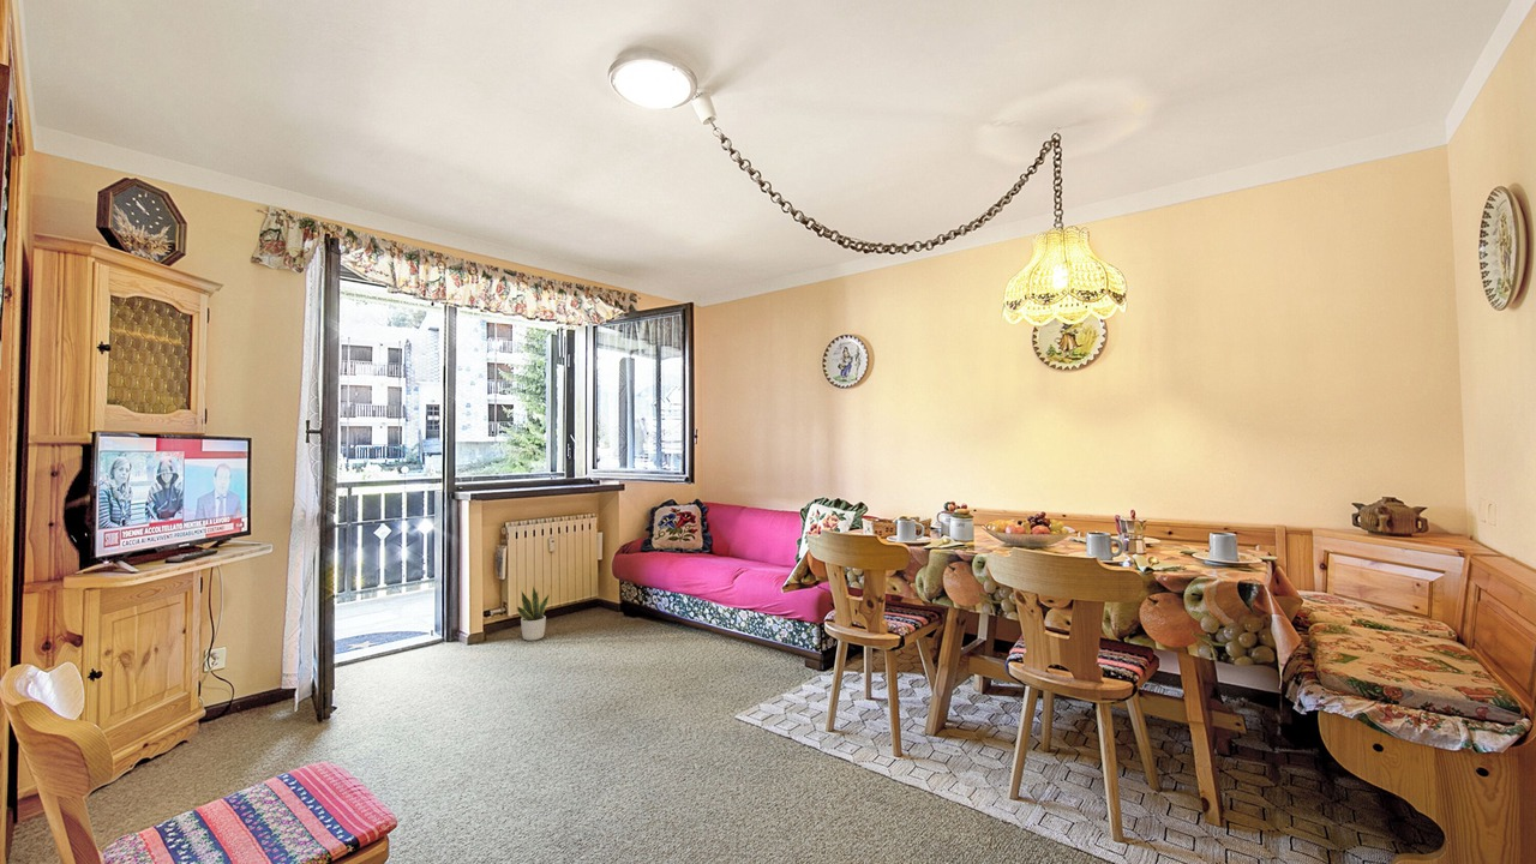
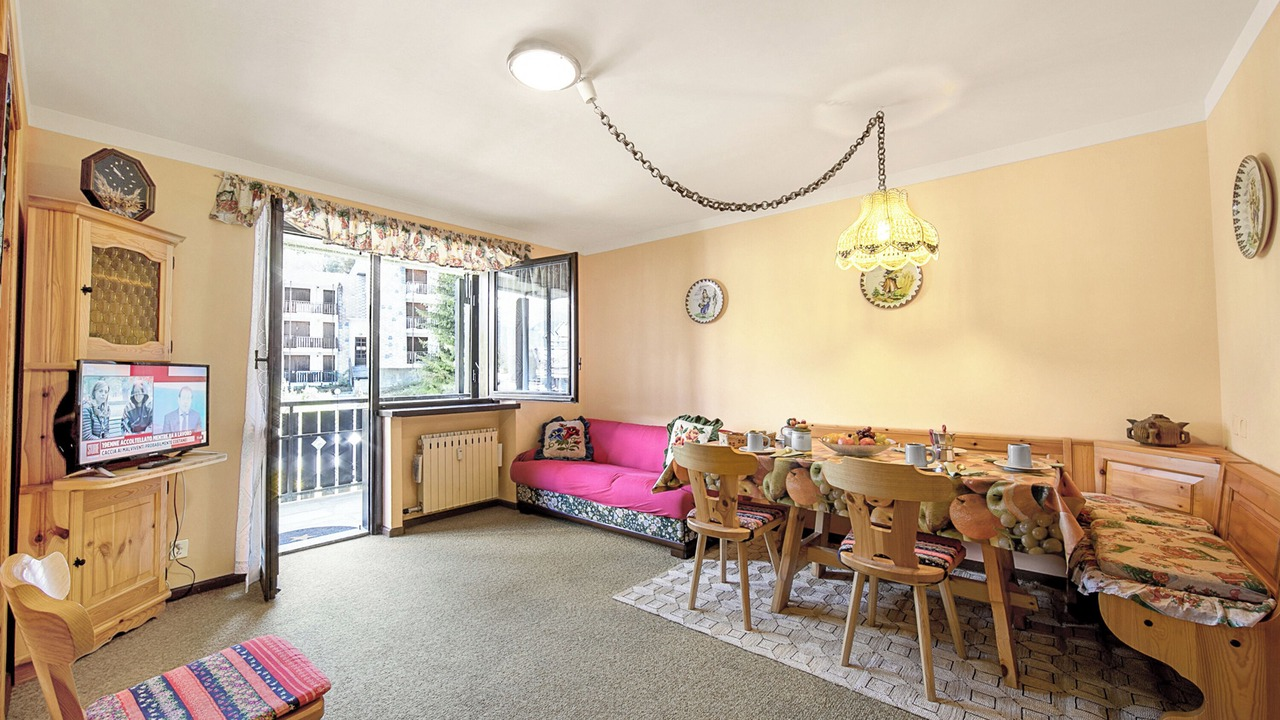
- potted plant (534, 611)
